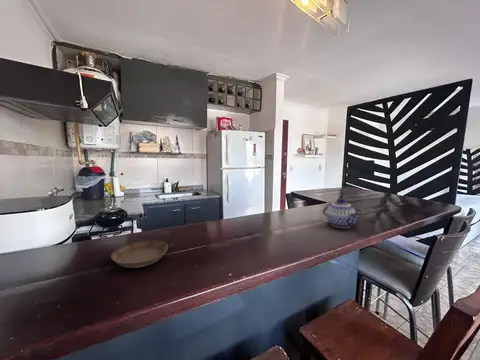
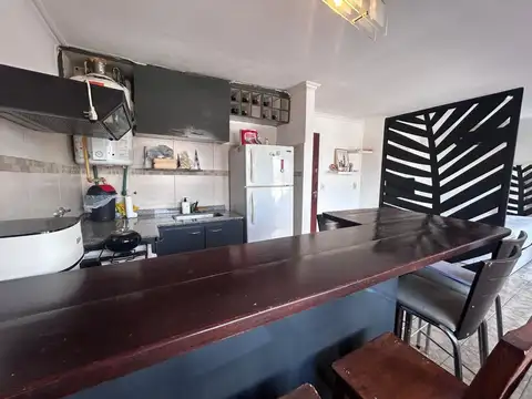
- saucer (141, 254)
- teapot (341, 212)
